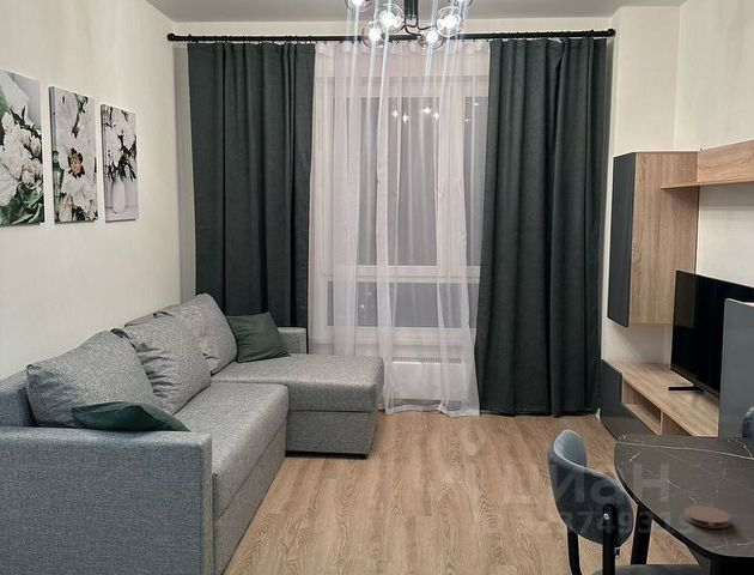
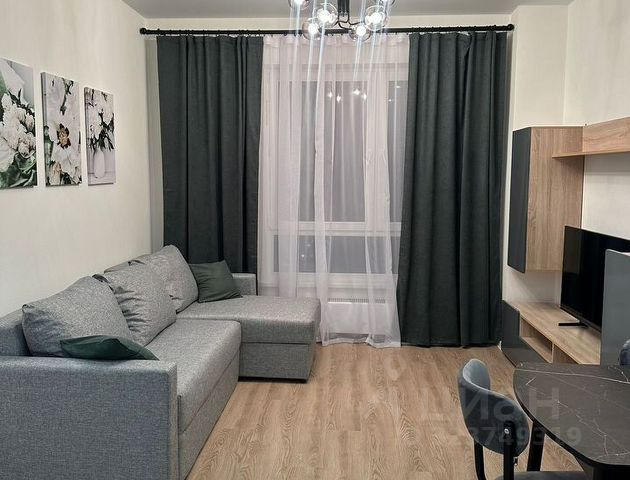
- coaster (706, 516)
